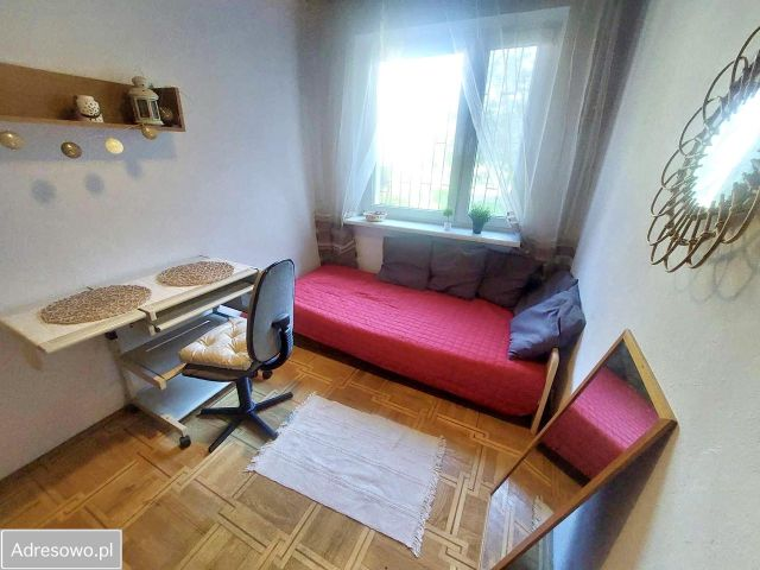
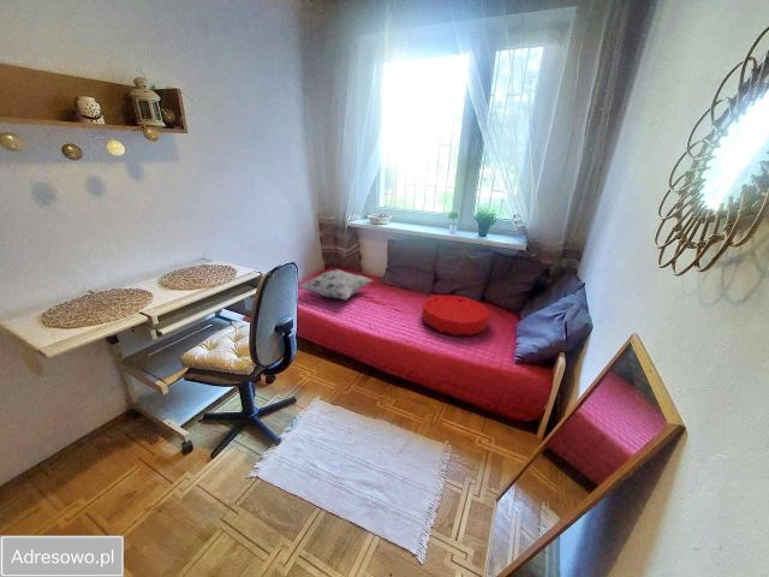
+ cushion (454, 315)
+ decorative pillow (336, 284)
